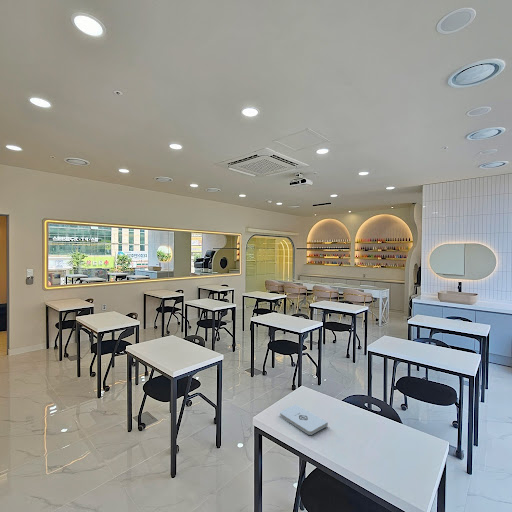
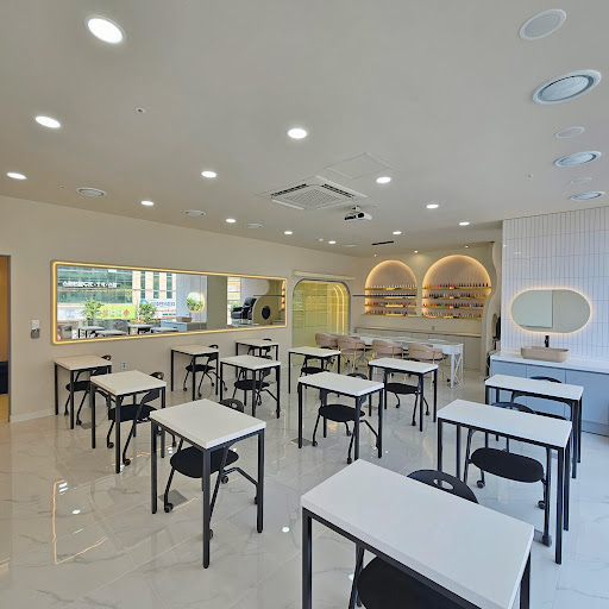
- notepad (302, 418)
